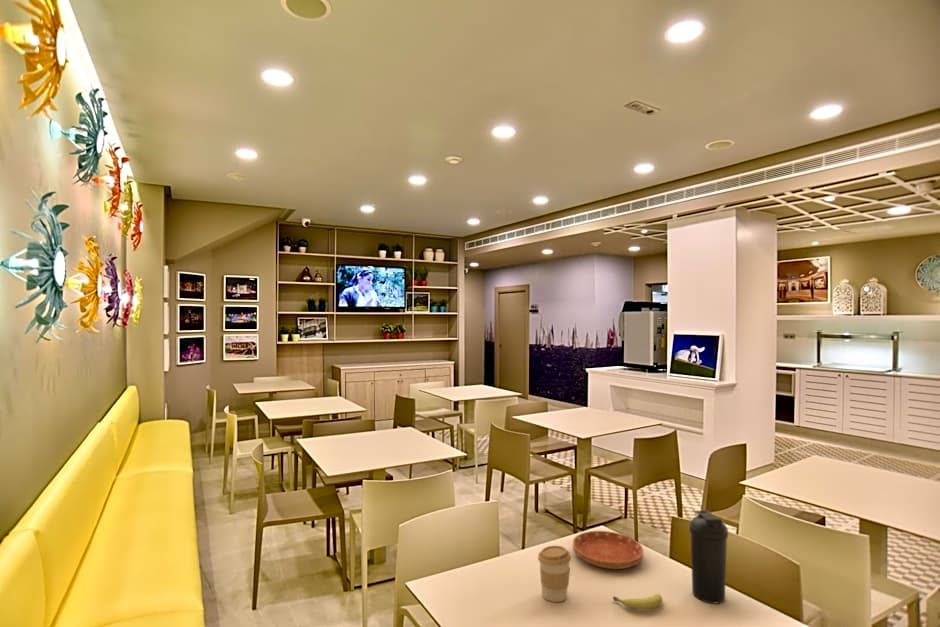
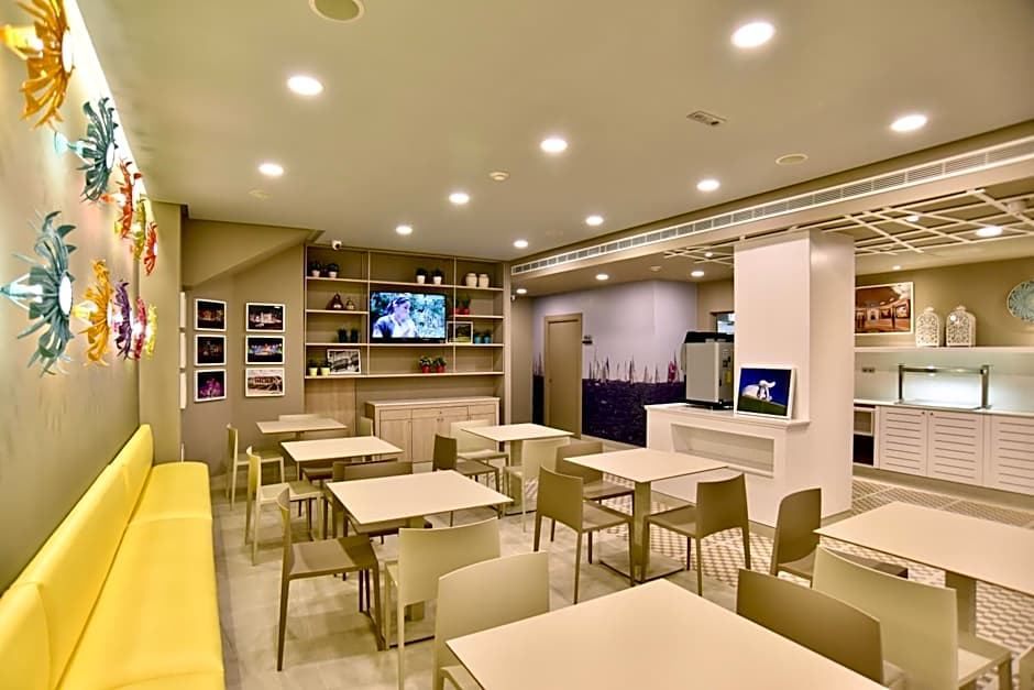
- coffee cup (554, 572)
- fruit (640, 599)
- saucer (607, 550)
- water bottle (708, 555)
